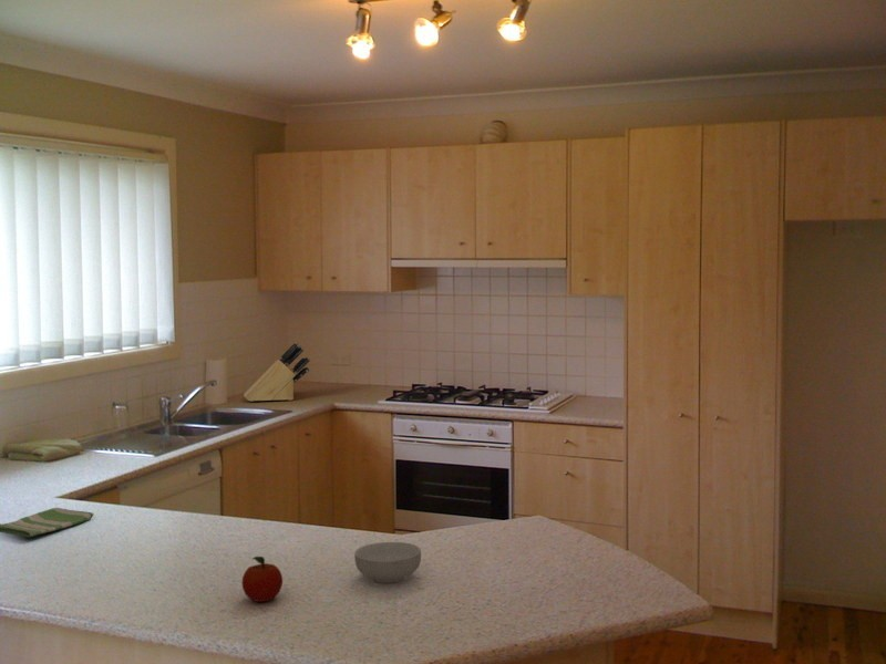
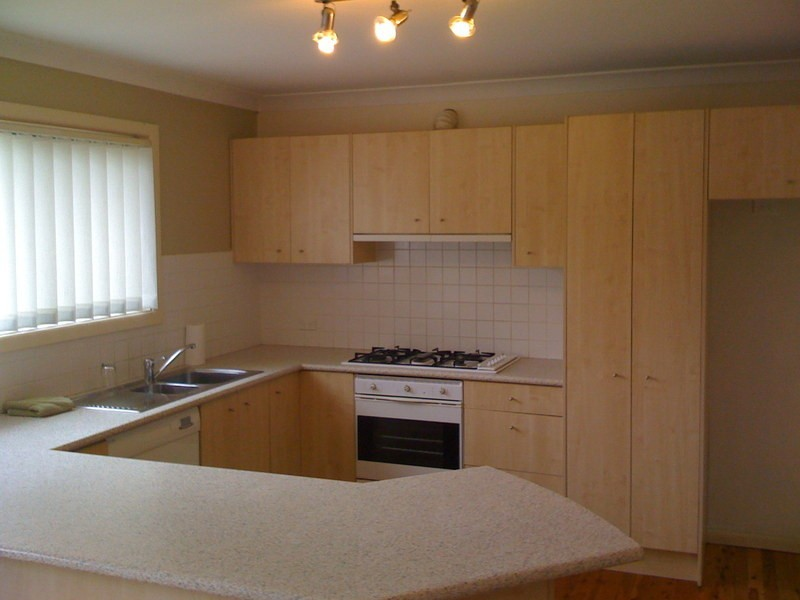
- knife block (277, 371)
- dish towel (44, 521)
- fruit (262, 578)
- cereal bowl (388, 563)
